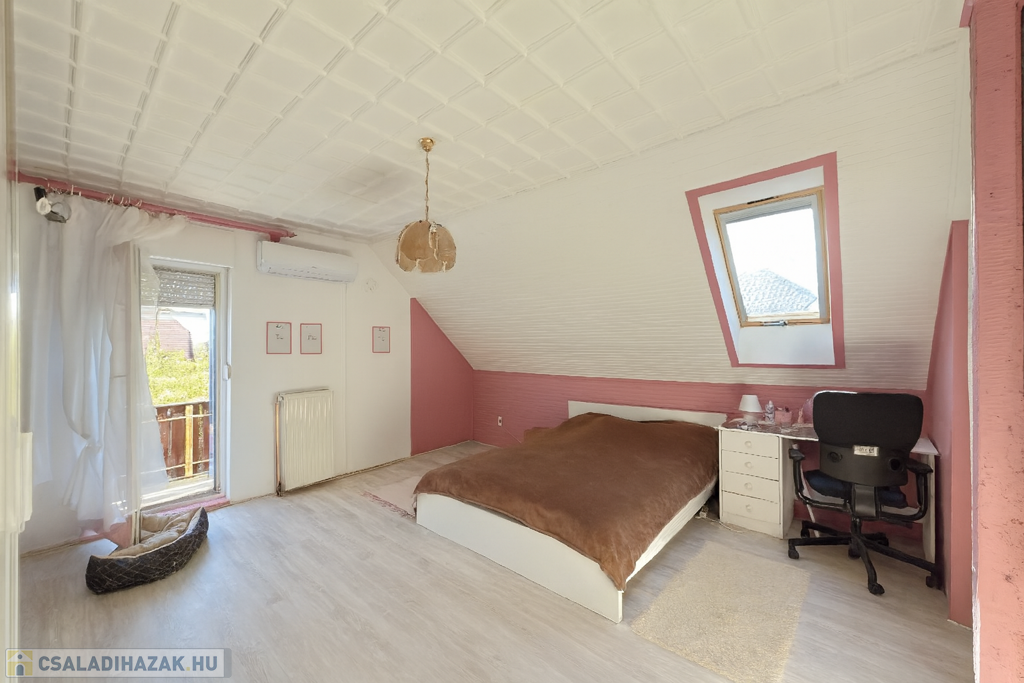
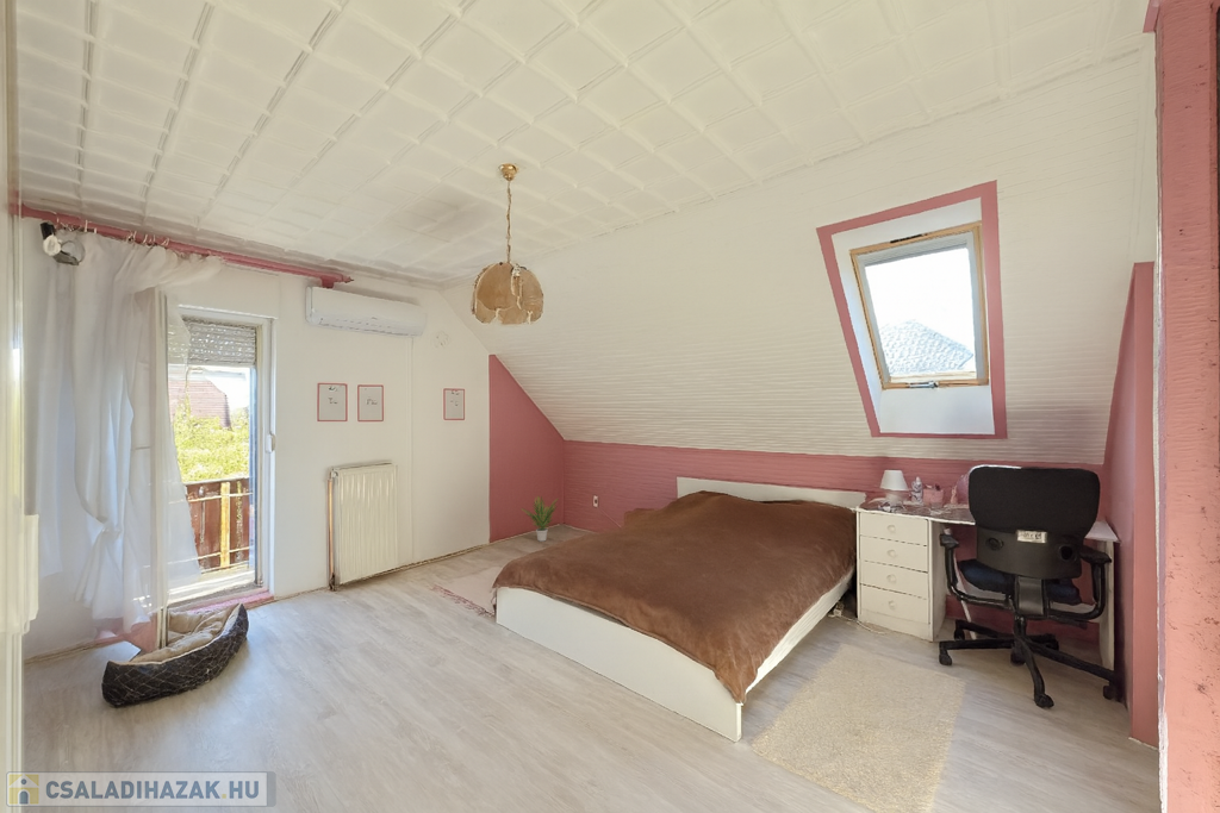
+ potted plant (541, 518)
